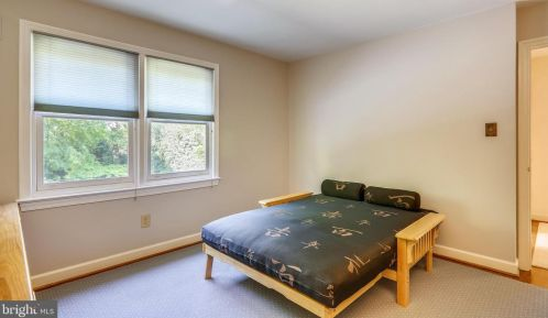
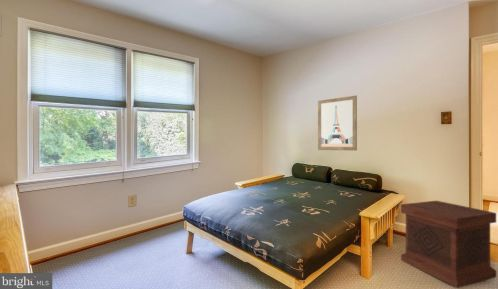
+ wall art (336, 124)
+ side table (445, 238)
